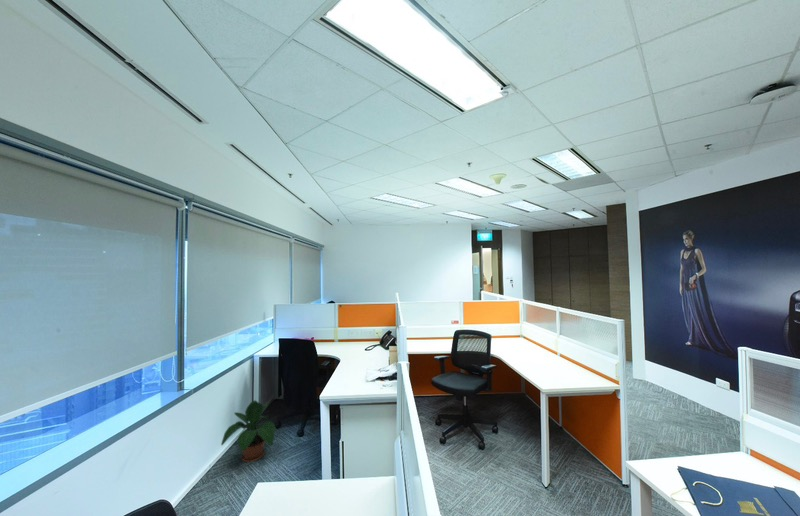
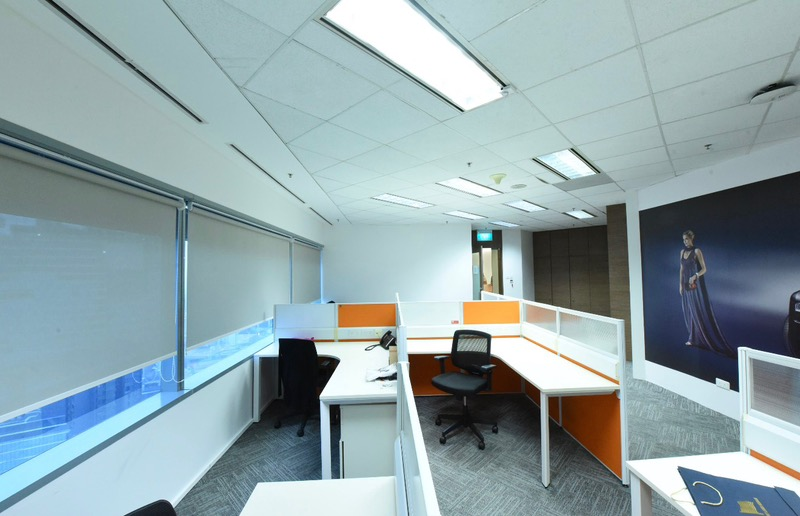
- potted plant (251, 426)
